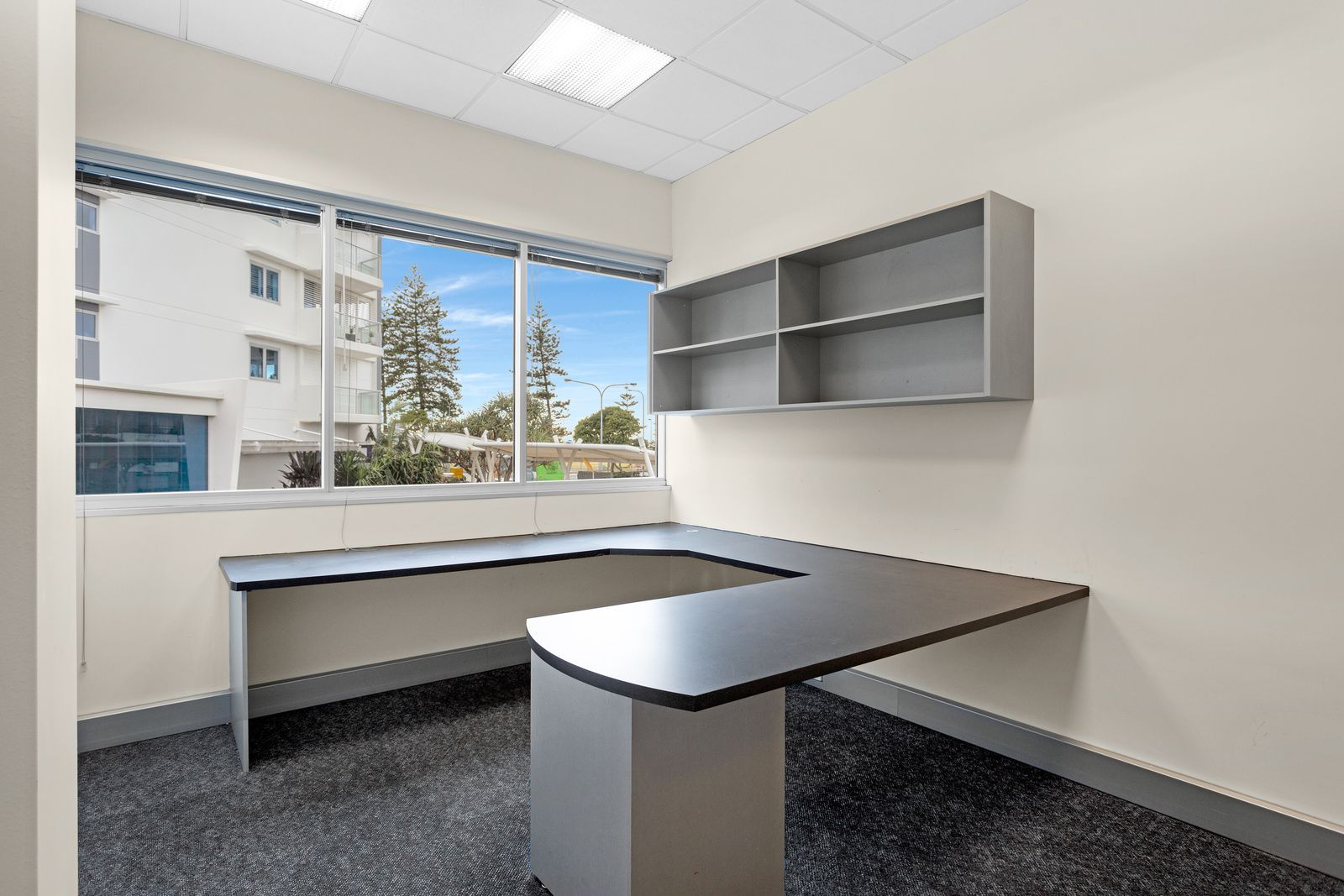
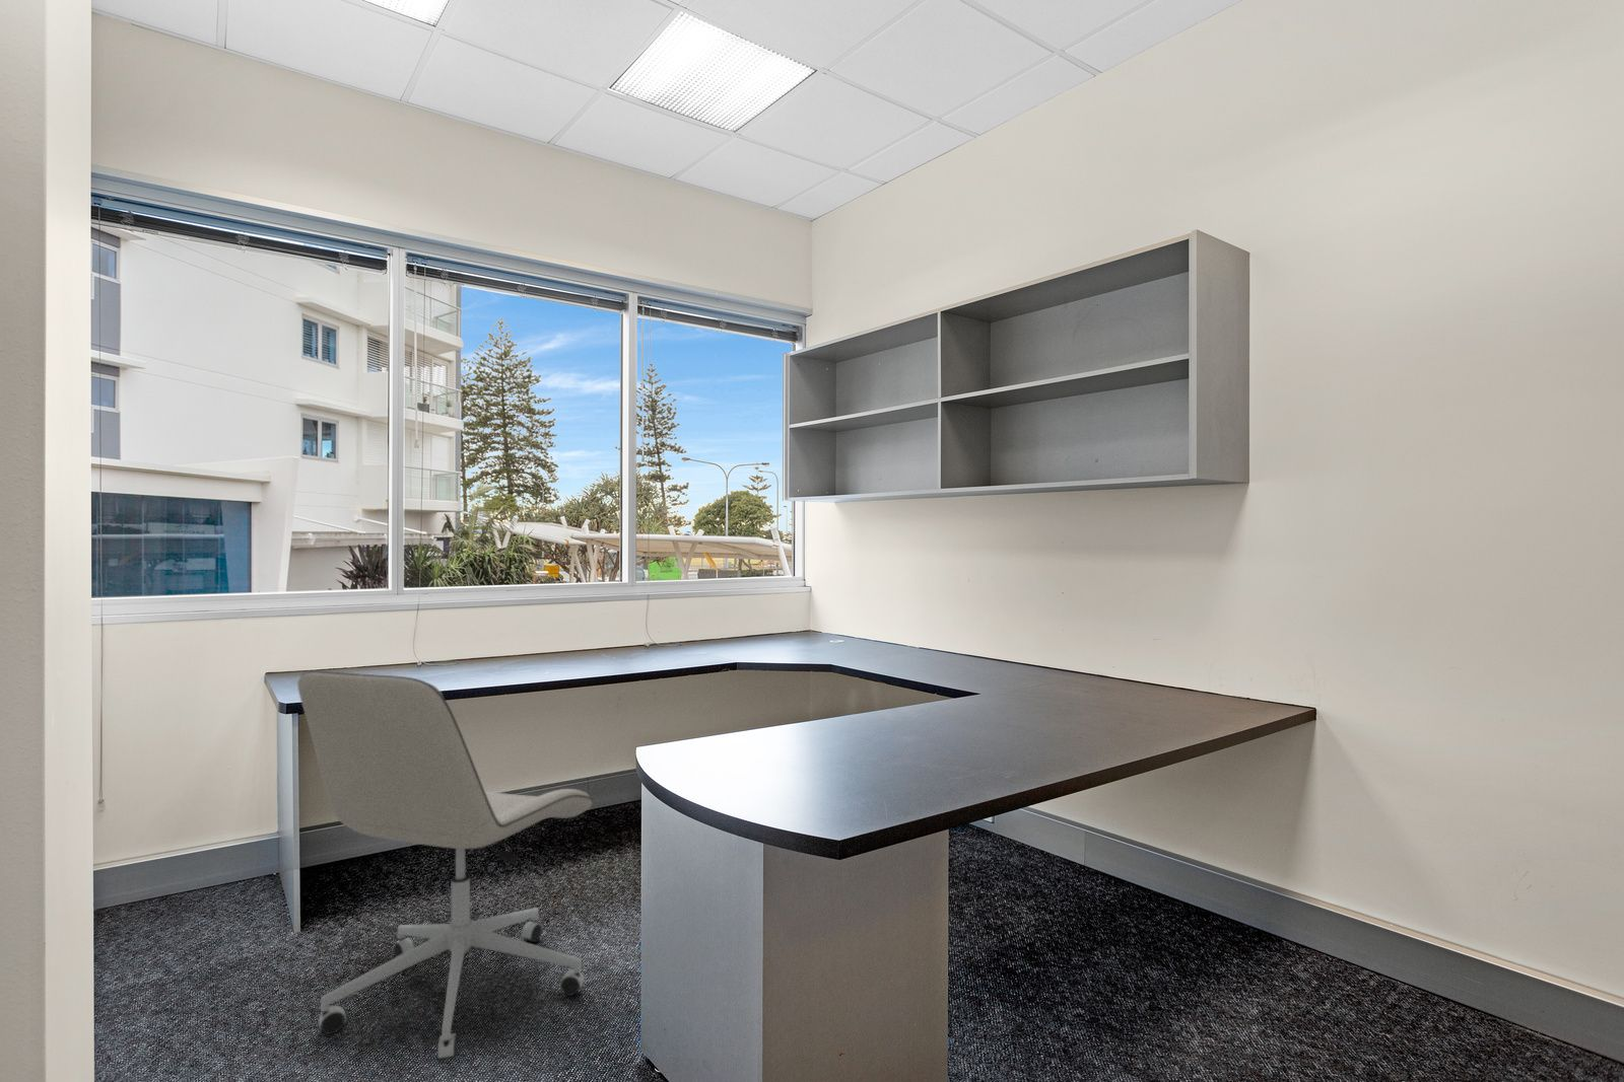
+ office chair (458, 825)
